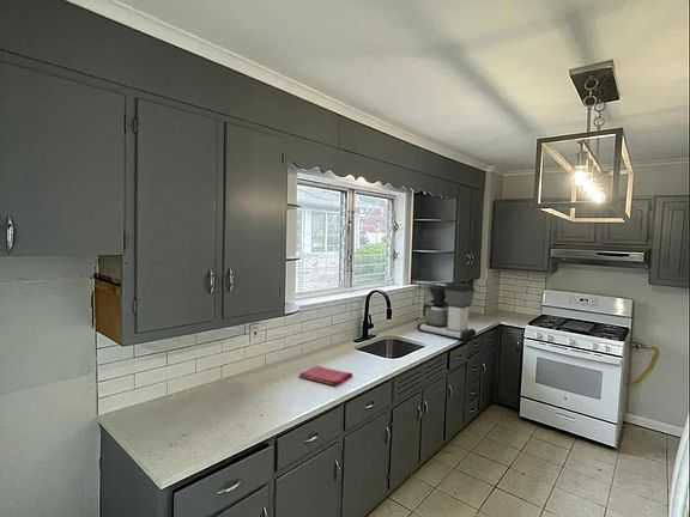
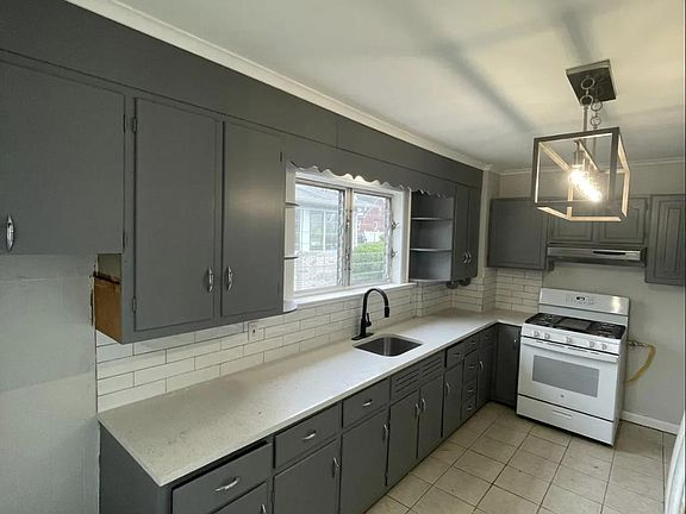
- coffee maker (447, 306)
- dish towel (326, 375)
